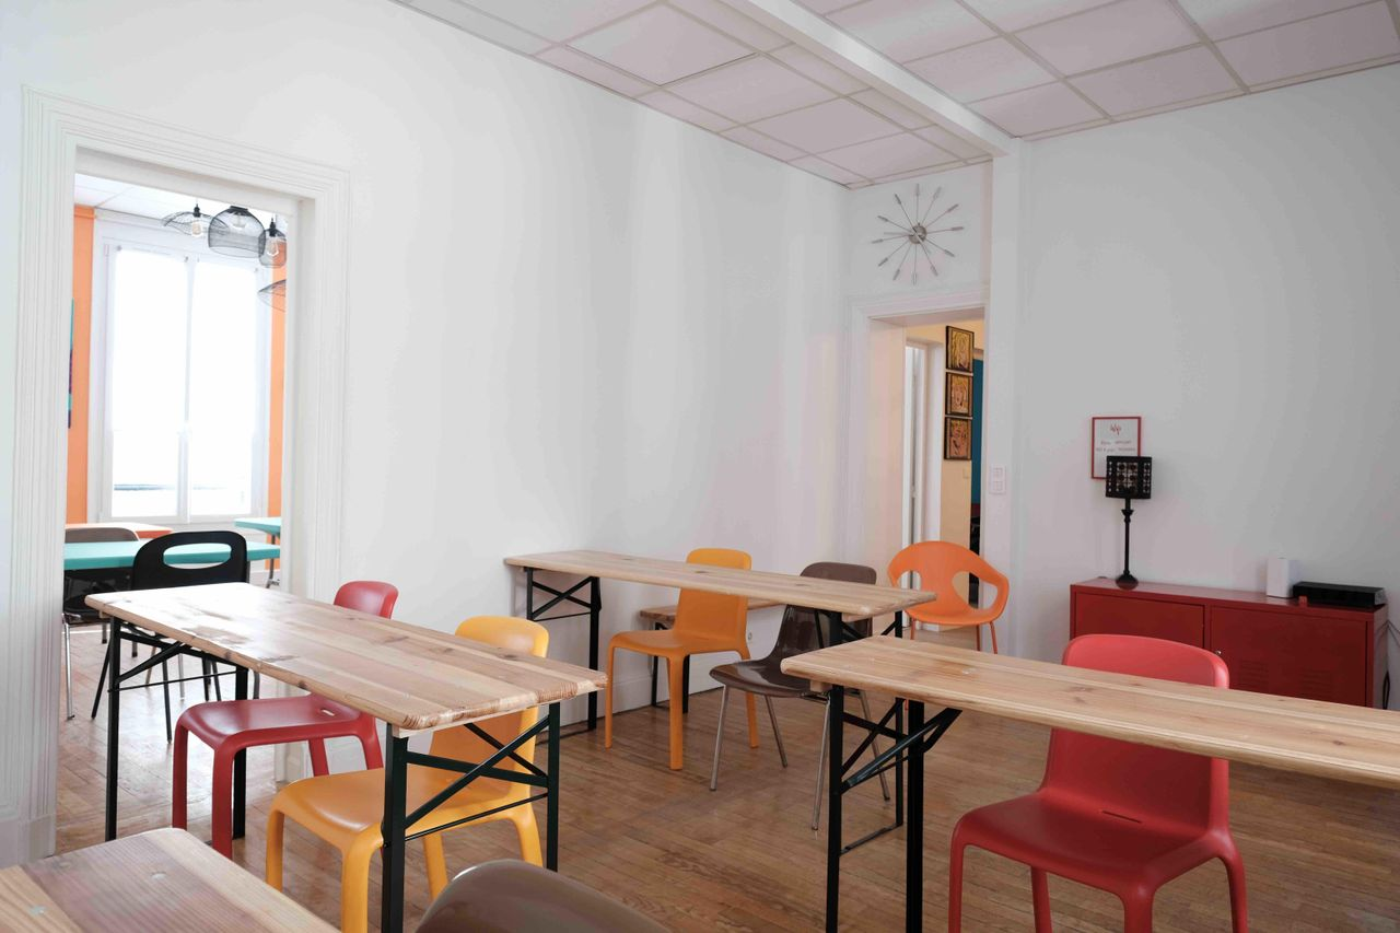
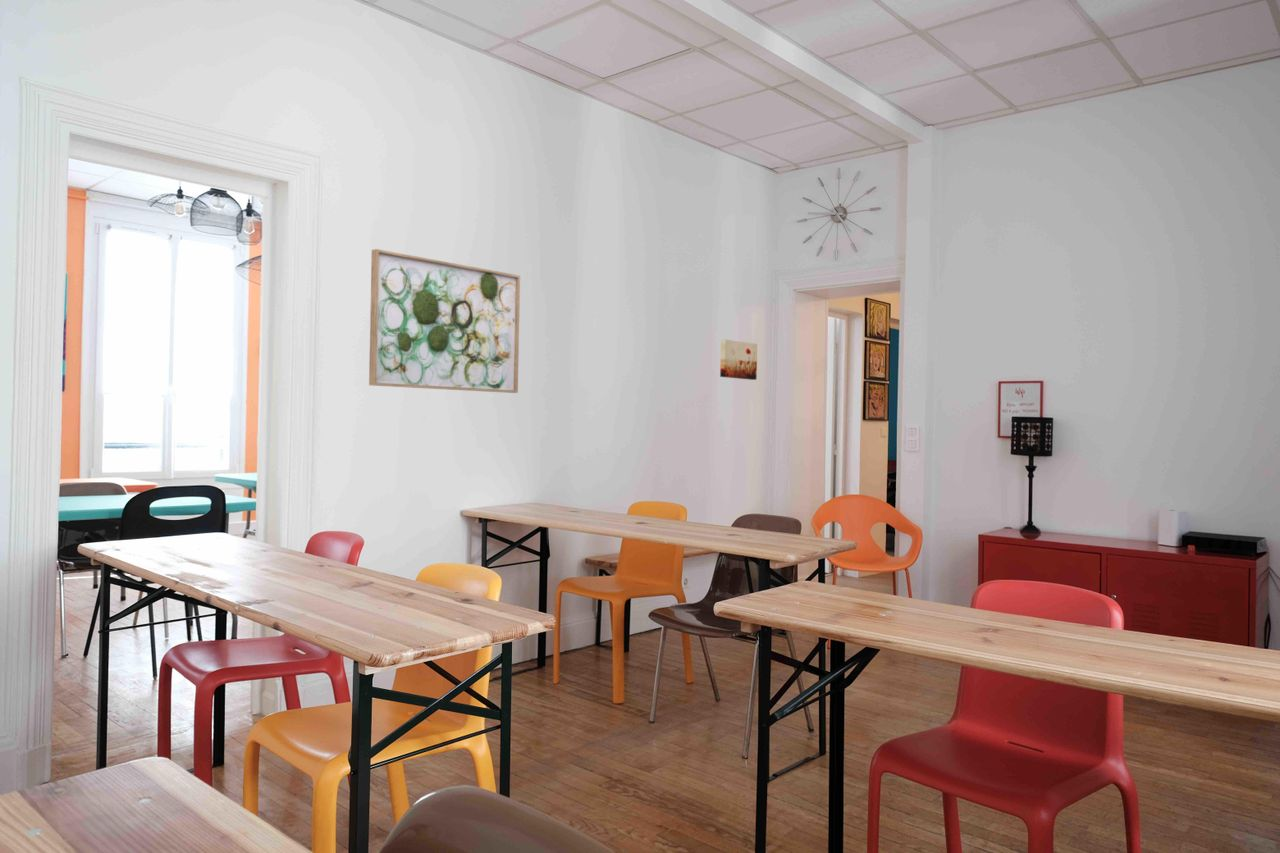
+ wall art (739, 360)
+ wall art (451, 326)
